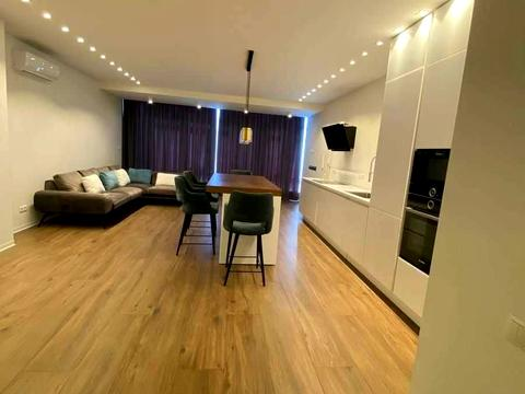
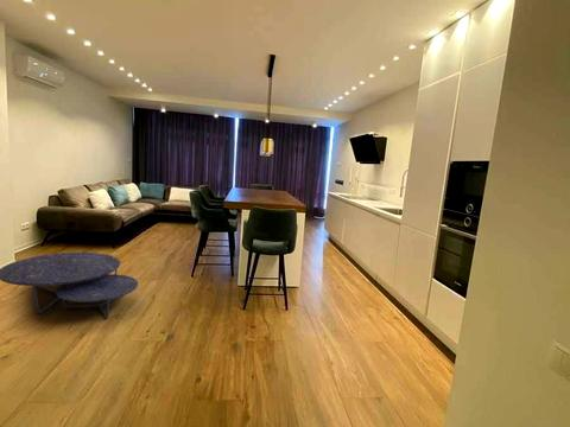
+ nesting table (70, 283)
